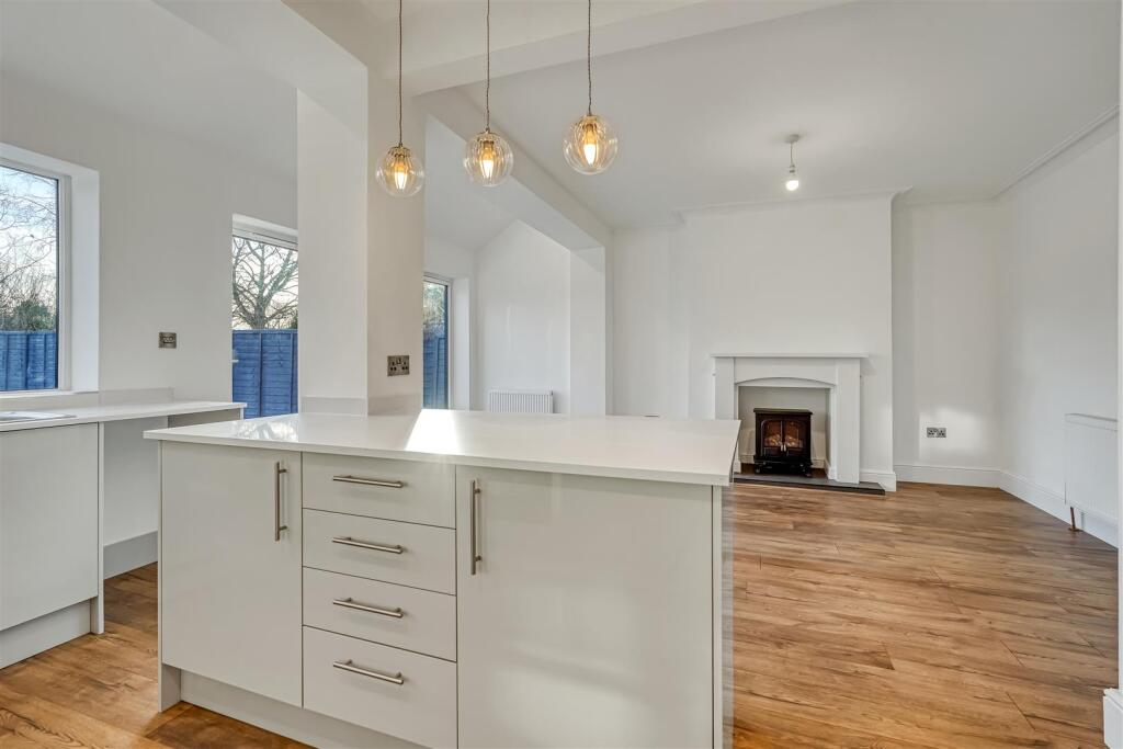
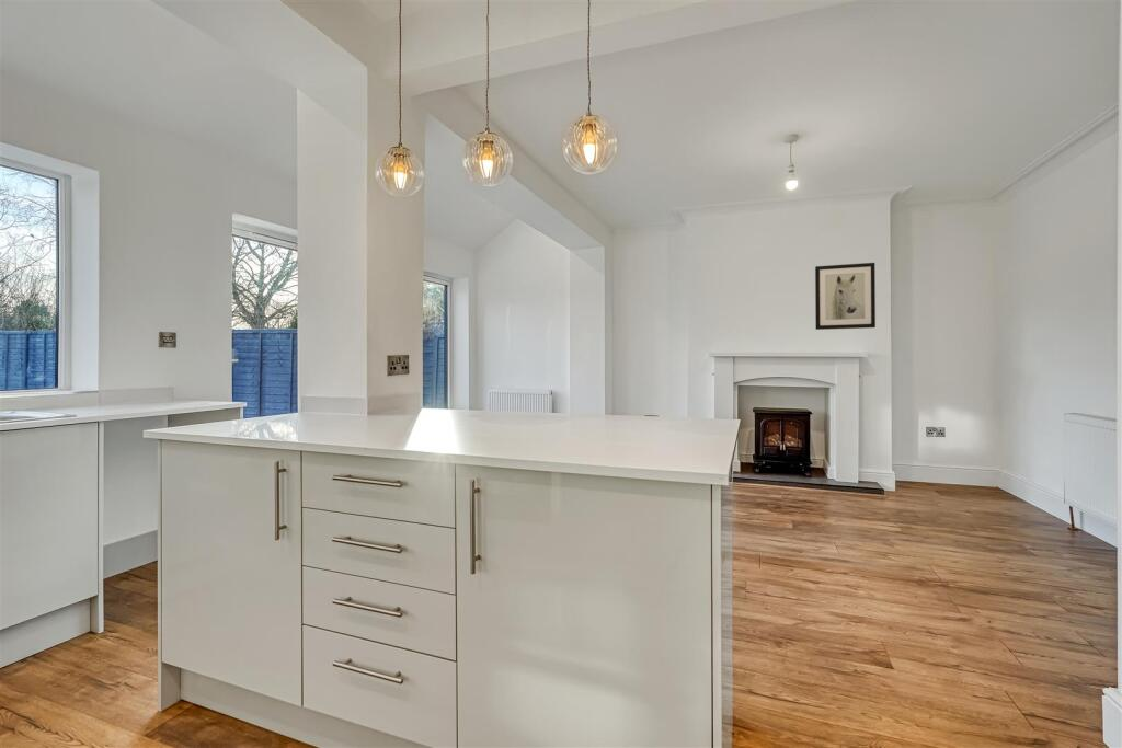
+ wall art (844, 296)
